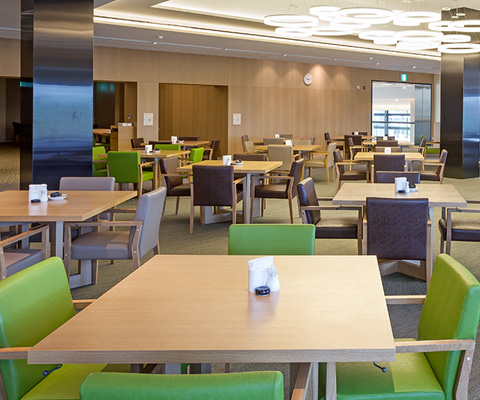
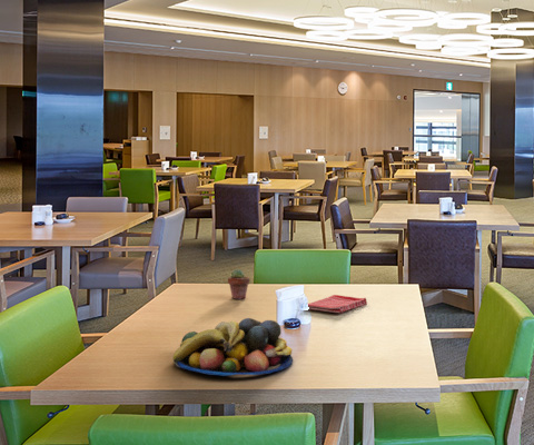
+ potted succulent (238, 283)
+ dish towel (335, 303)
+ fruit bowl (234, 339)
